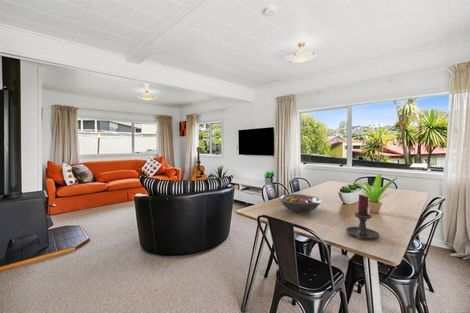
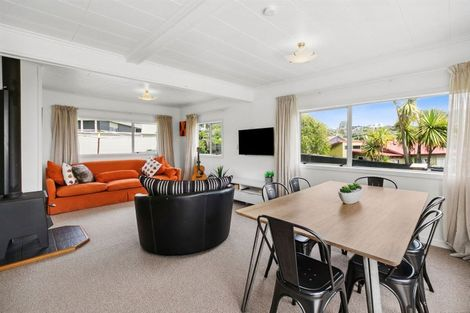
- potted plant (374, 193)
- fruit bowl (299, 202)
- candle holder (362, 215)
